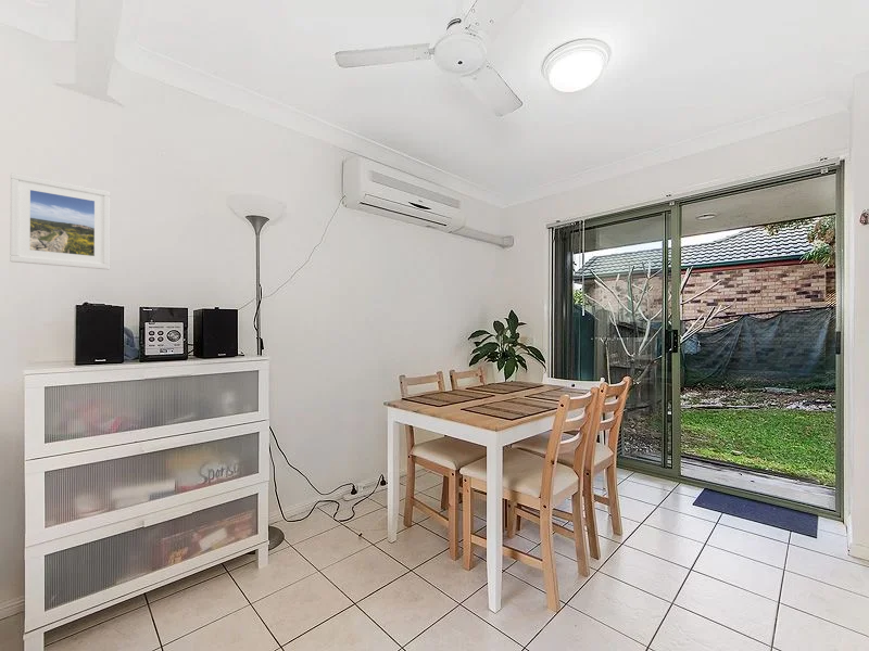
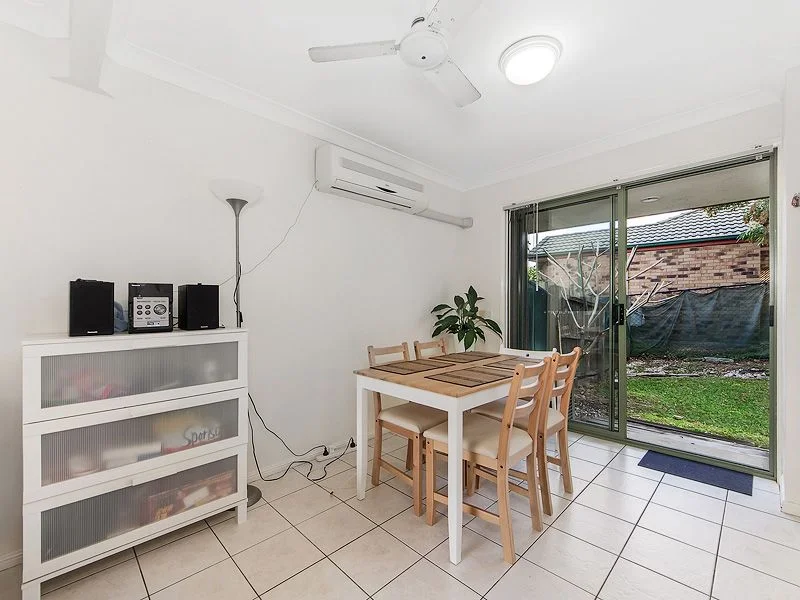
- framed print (63, 225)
